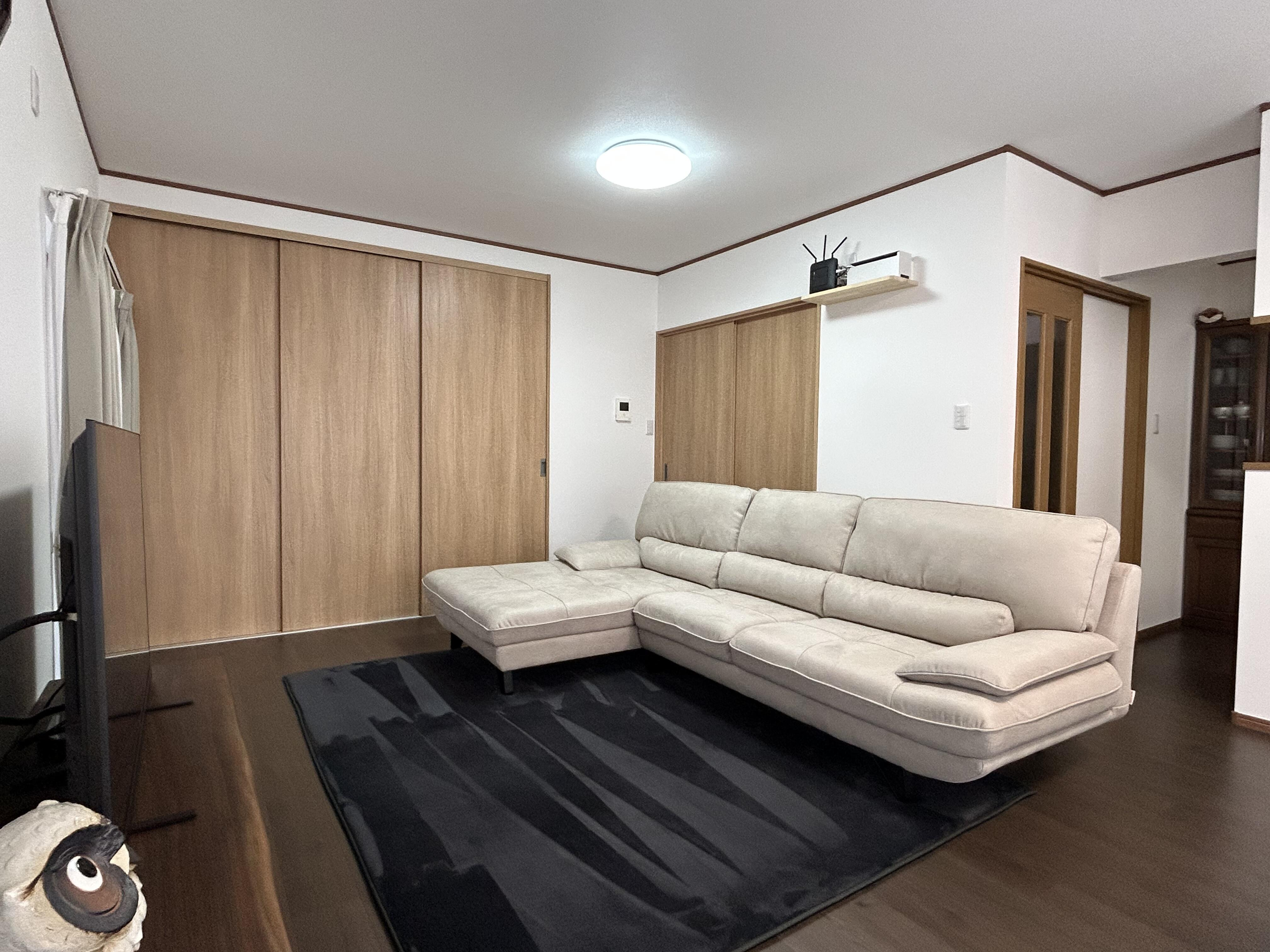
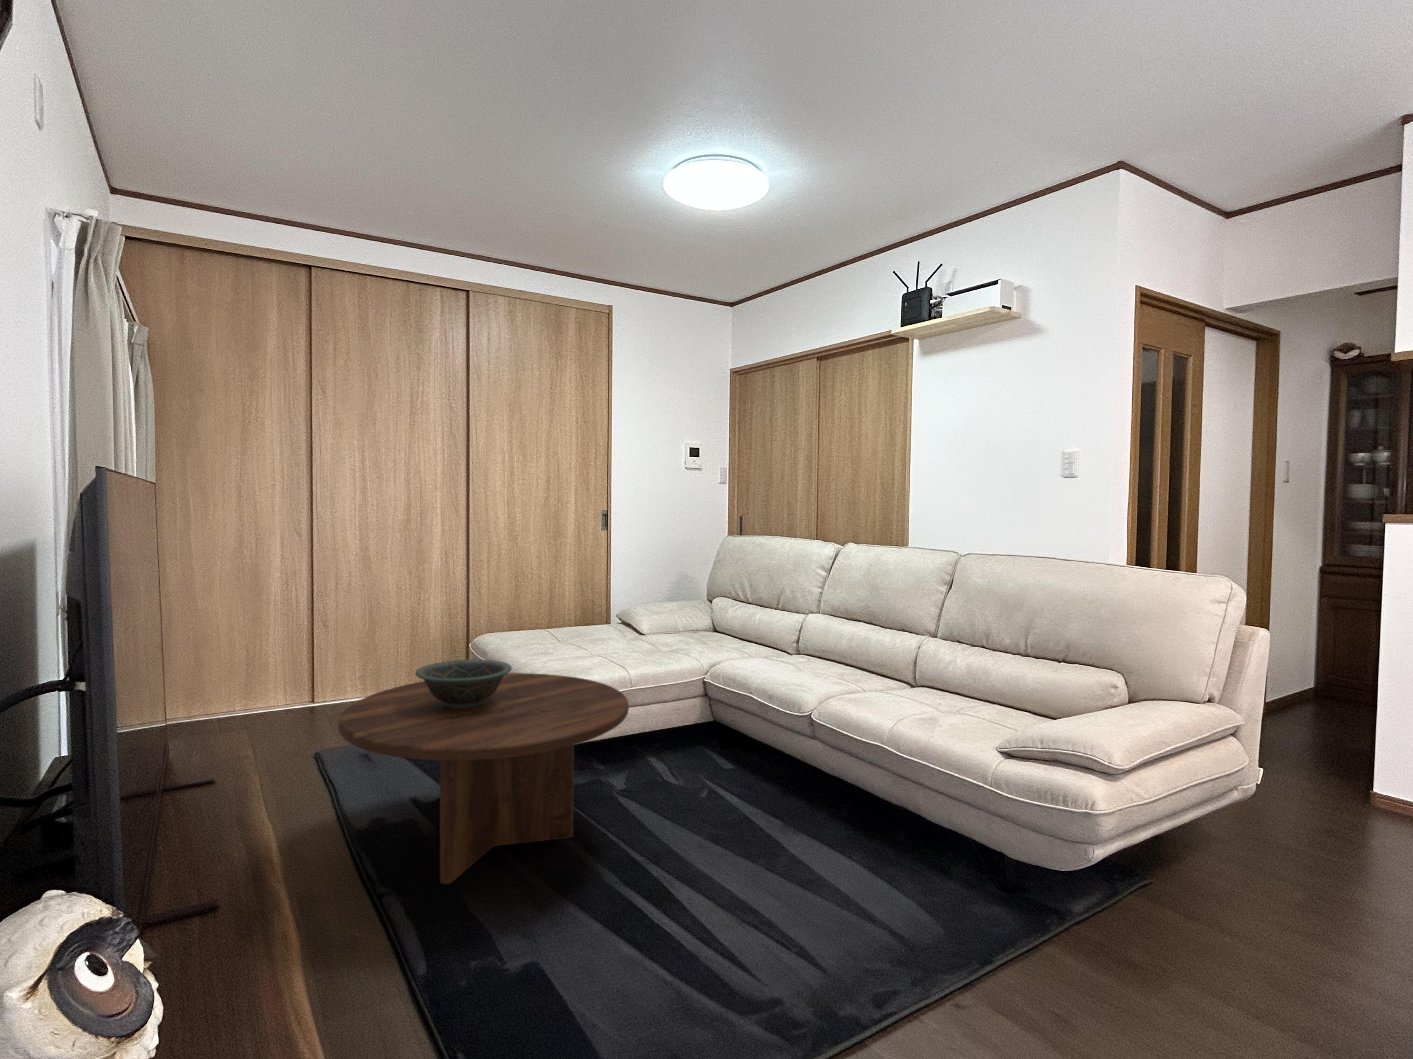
+ coffee table (491, 774)
+ decorative bowl (464, 685)
